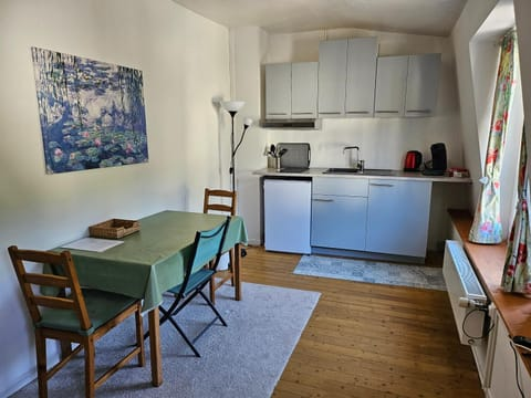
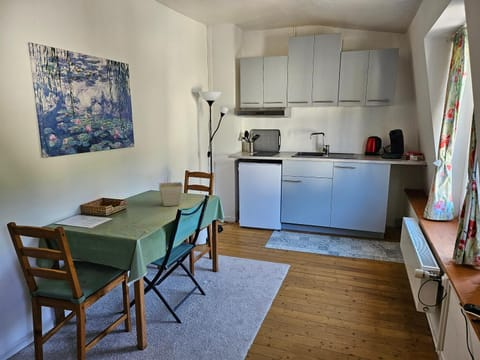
+ flower pot (171, 194)
